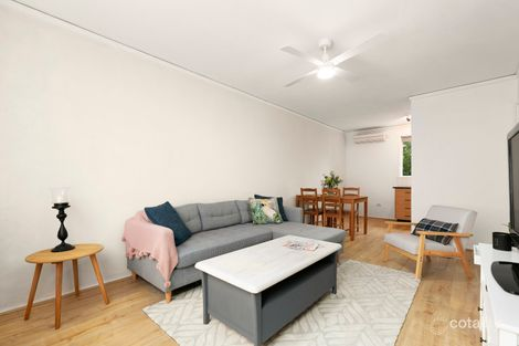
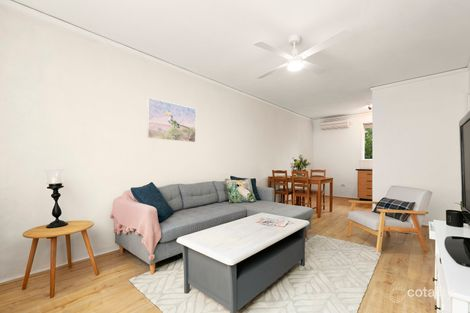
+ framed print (173, 122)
